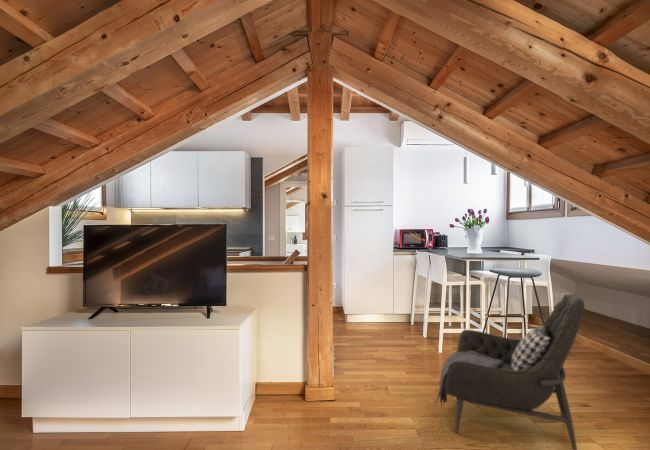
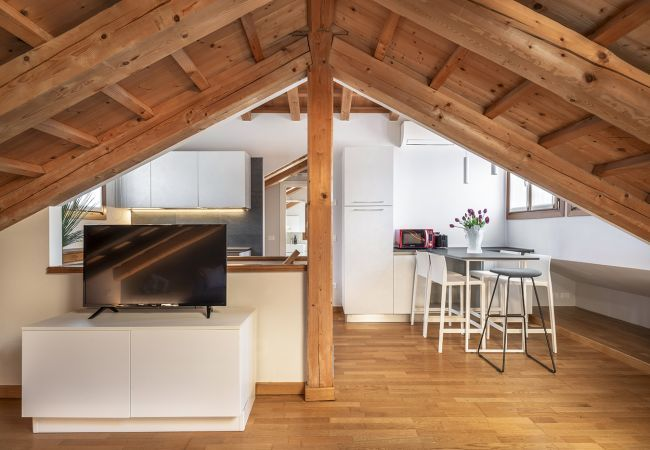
- armchair (504, 356)
